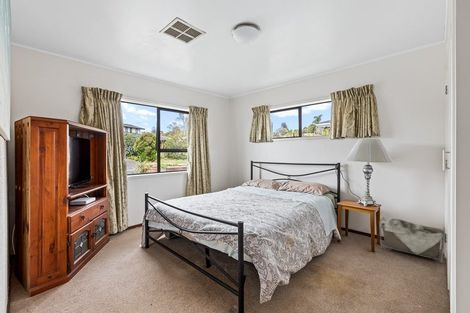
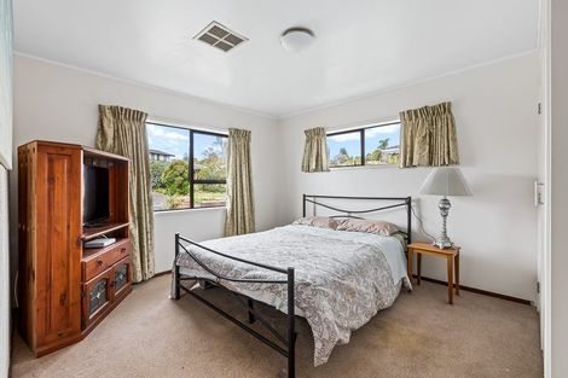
- laundry basket (410, 237)
